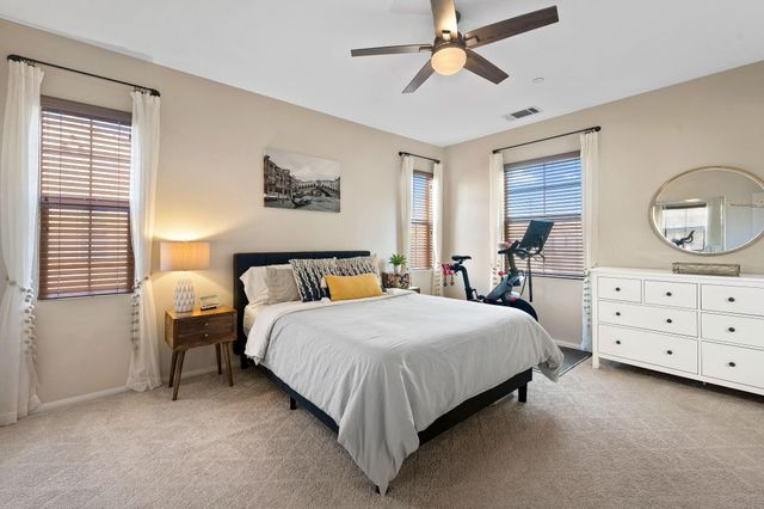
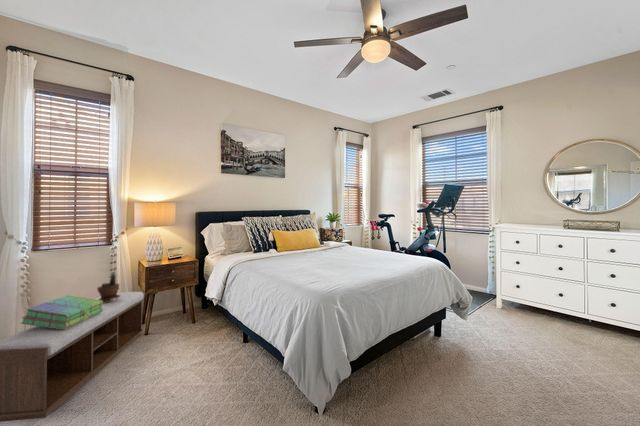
+ bench (83, 339)
+ stack of books (65, 313)
+ potted plant (109, 286)
